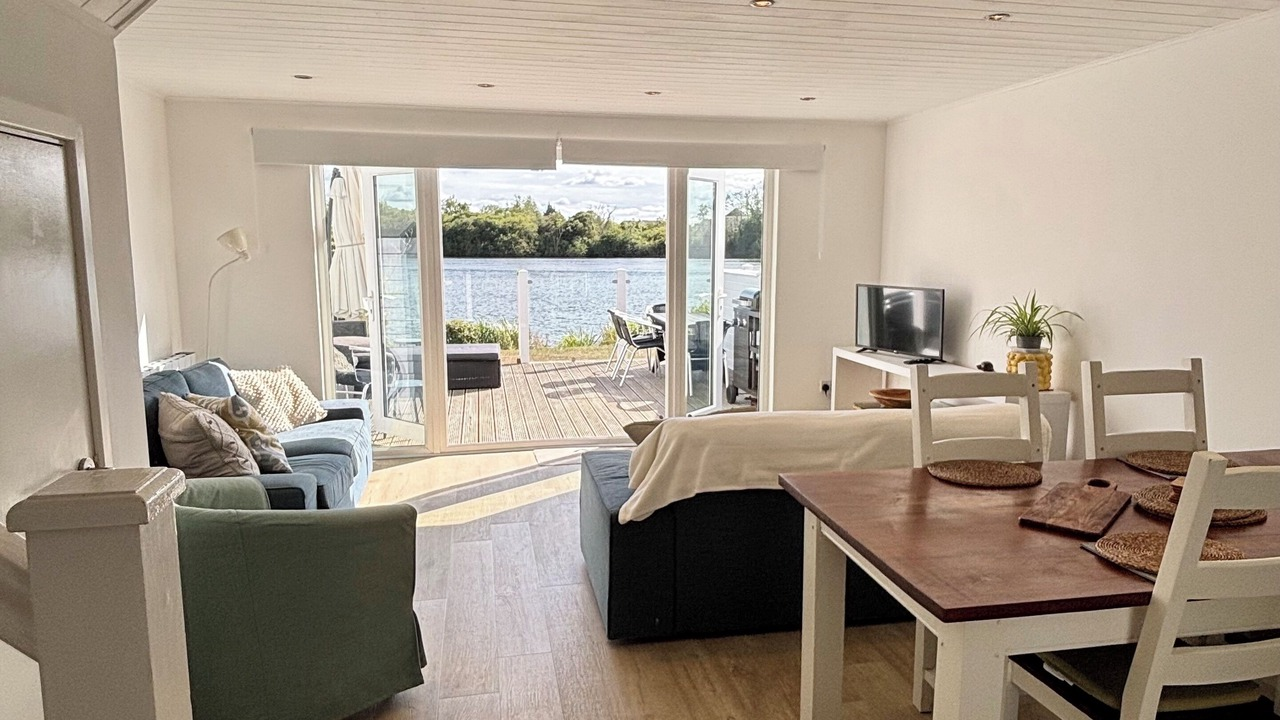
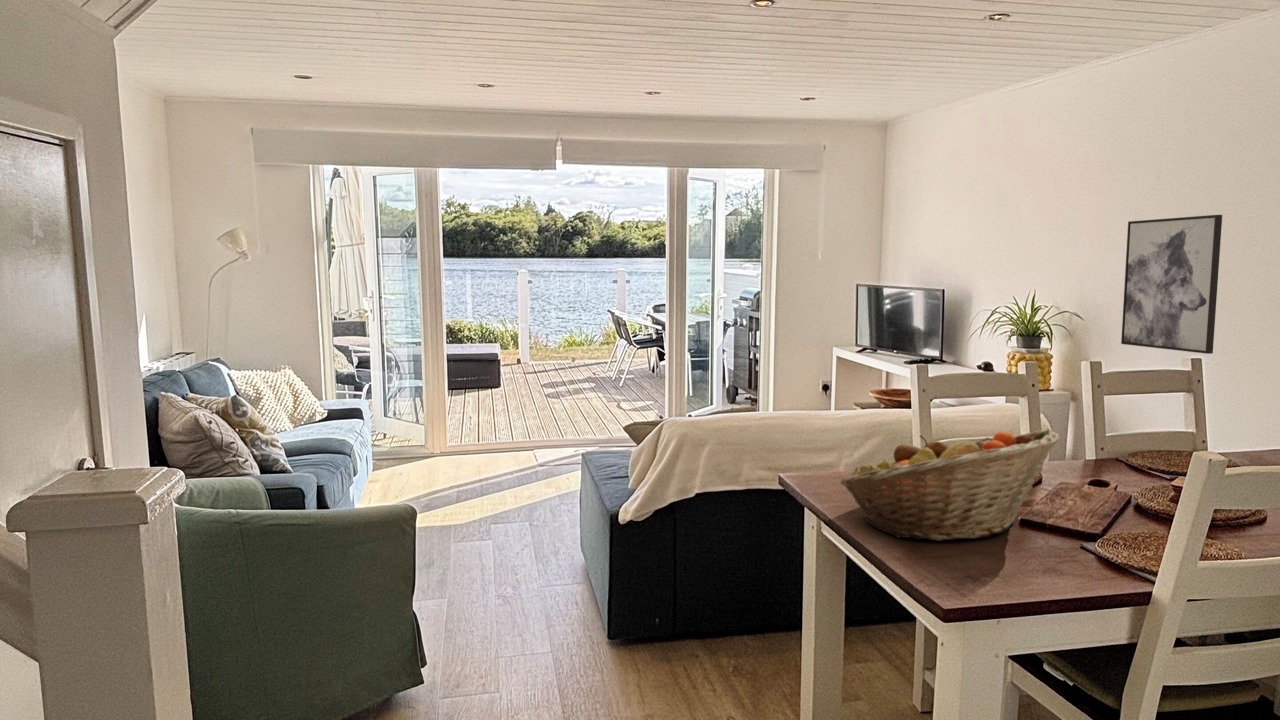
+ wall art (1168, 283)
+ fruit basket (949, 474)
